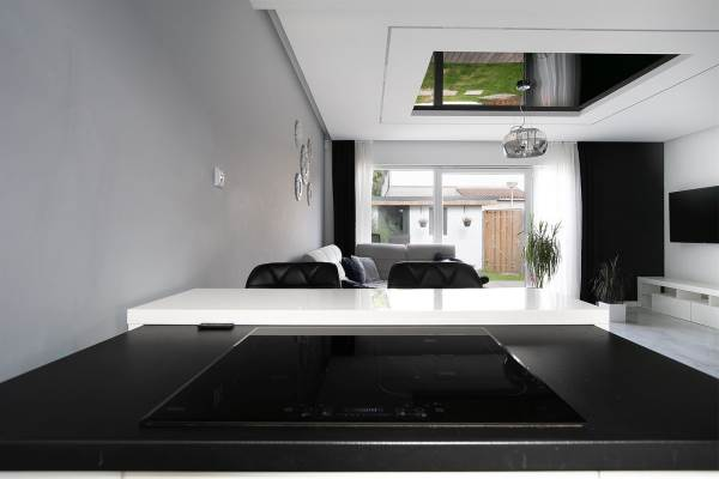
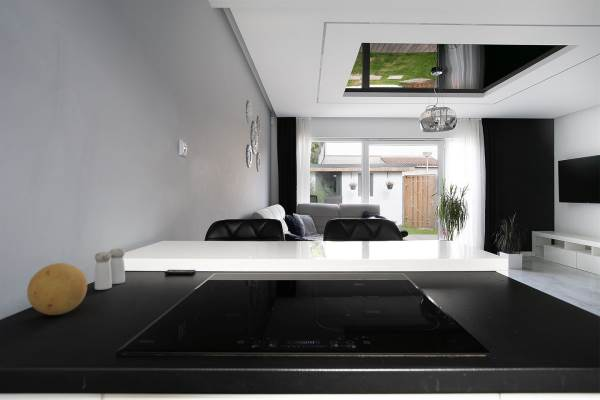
+ fruit (58, 288)
+ salt and pepper shaker (110, 267)
